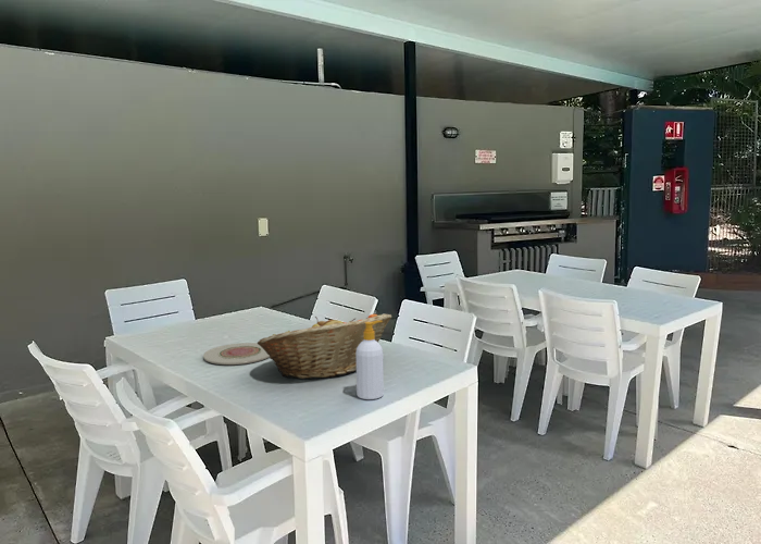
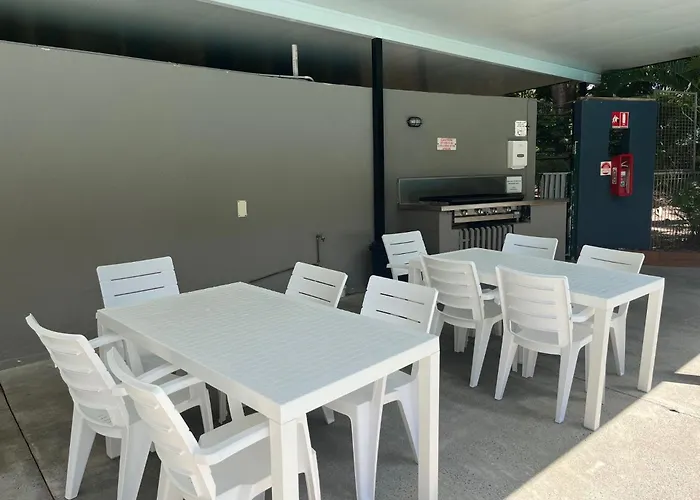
- soap bottle (370, 358)
- fruit basket (326, 339)
- plate (239, 353)
